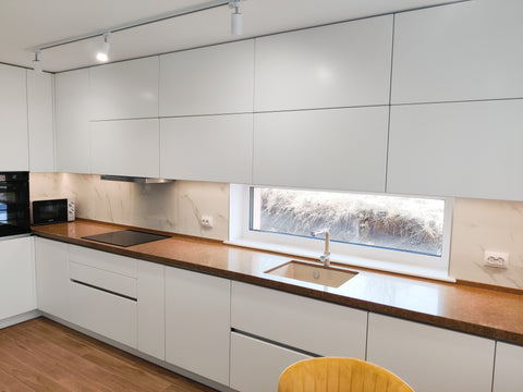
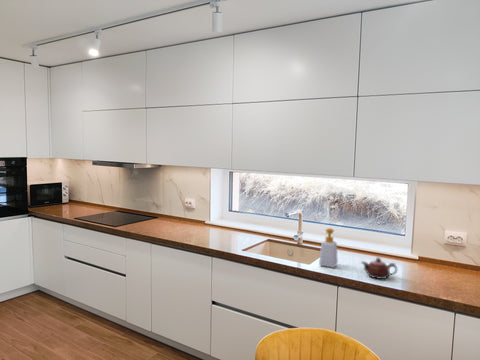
+ teapot (378, 266)
+ soap bottle (328, 247)
